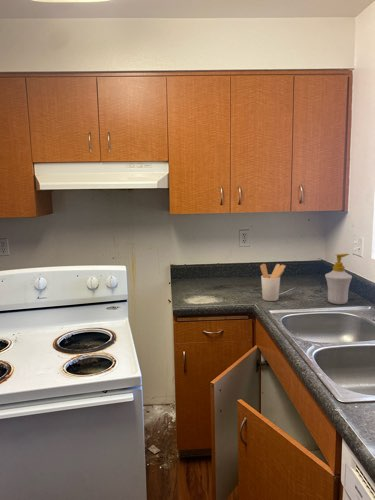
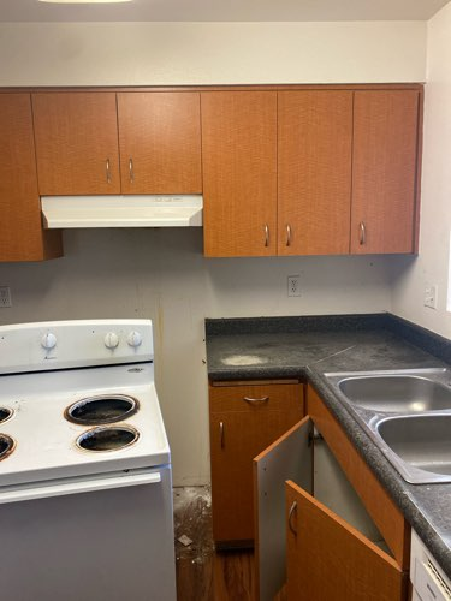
- soap bottle (338, 278)
- utensil holder (273, 281)
